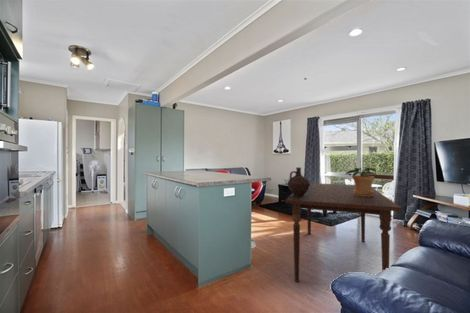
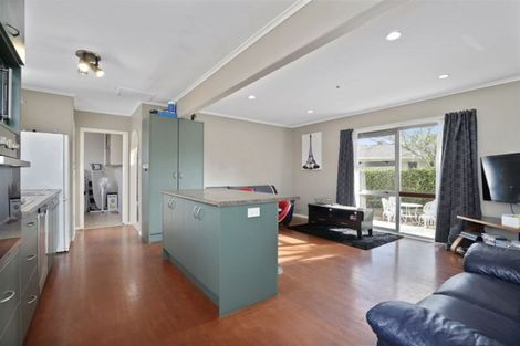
- potted plant (360, 180)
- ceramic jug (298, 181)
- dining table (338, 211)
